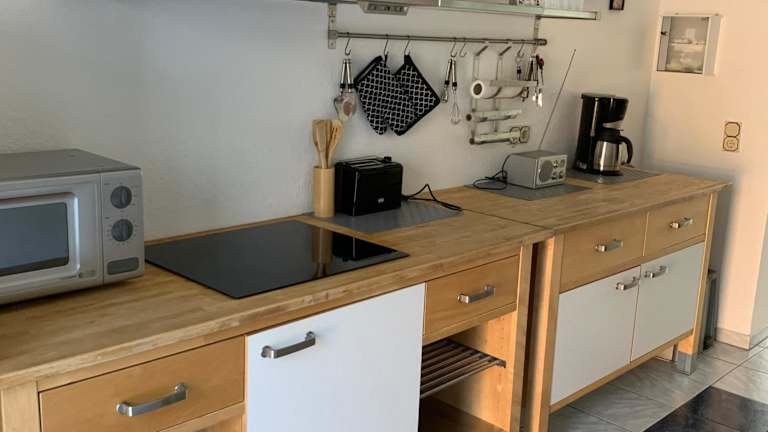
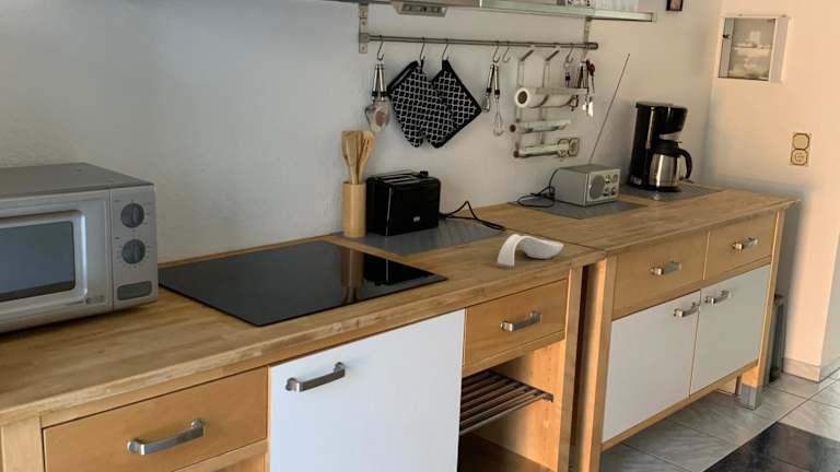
+ spoon rest (529, 246)
